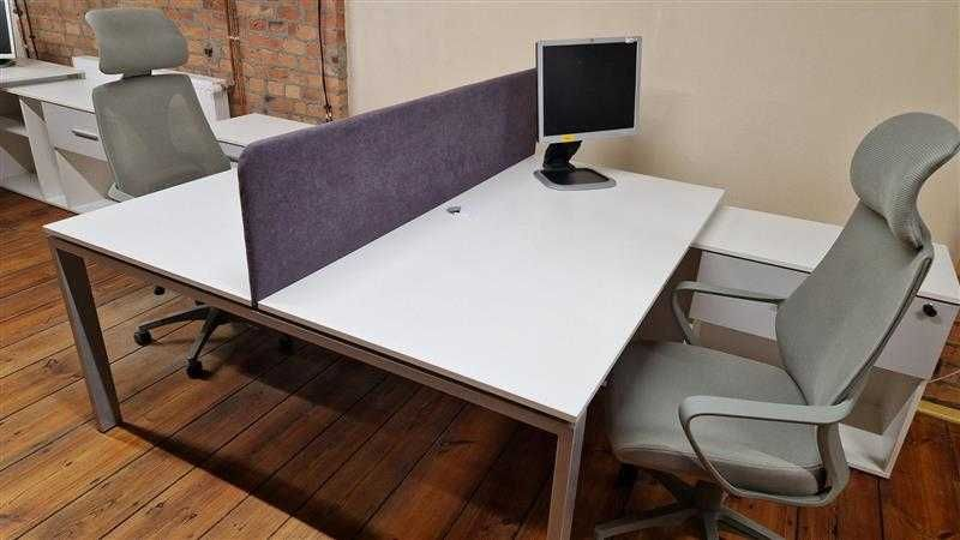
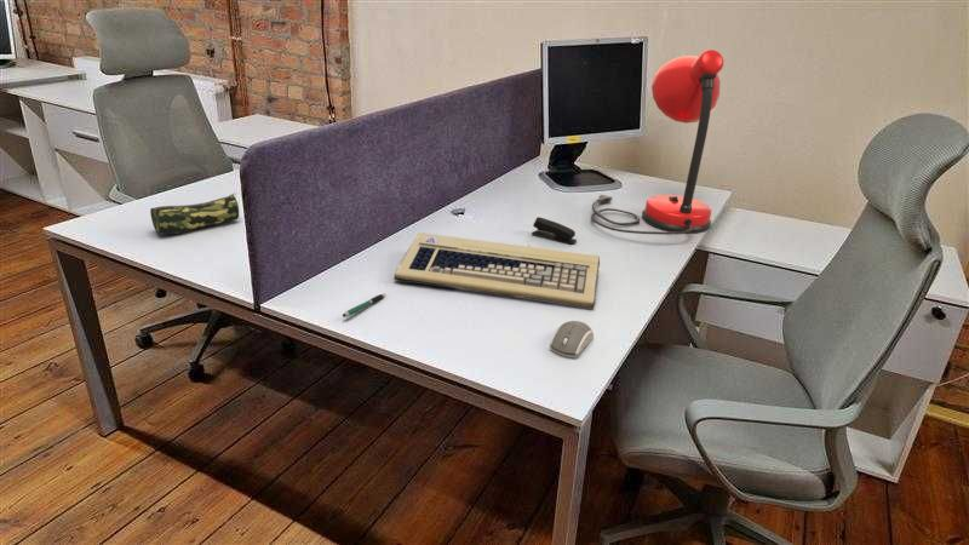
+ computer keyboard (499, 266)
+ desk lamp (670, 117)
+ pencil case (197, 213)
+ computer mouse (573, 333)
+ pen (365, 304)
+ stapler (555, 229)
